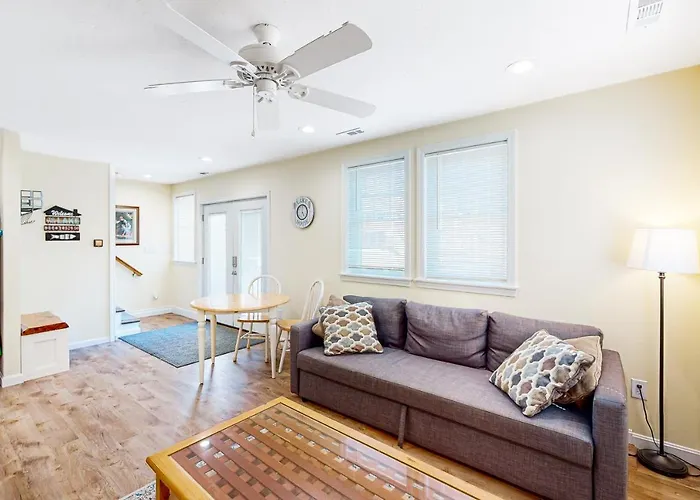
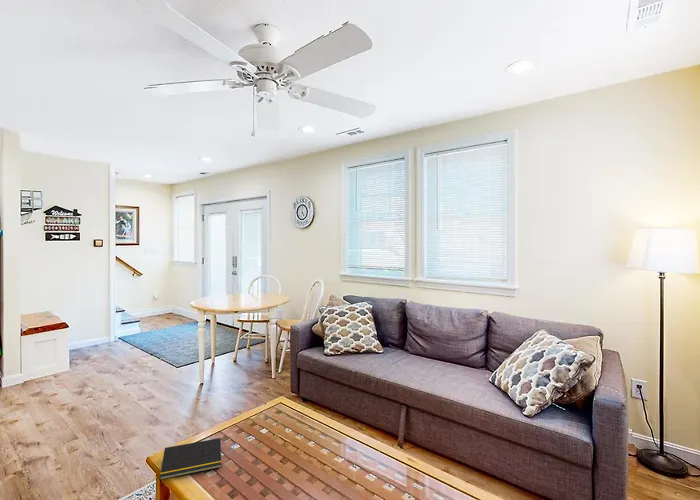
+ notepad (192, 457)
